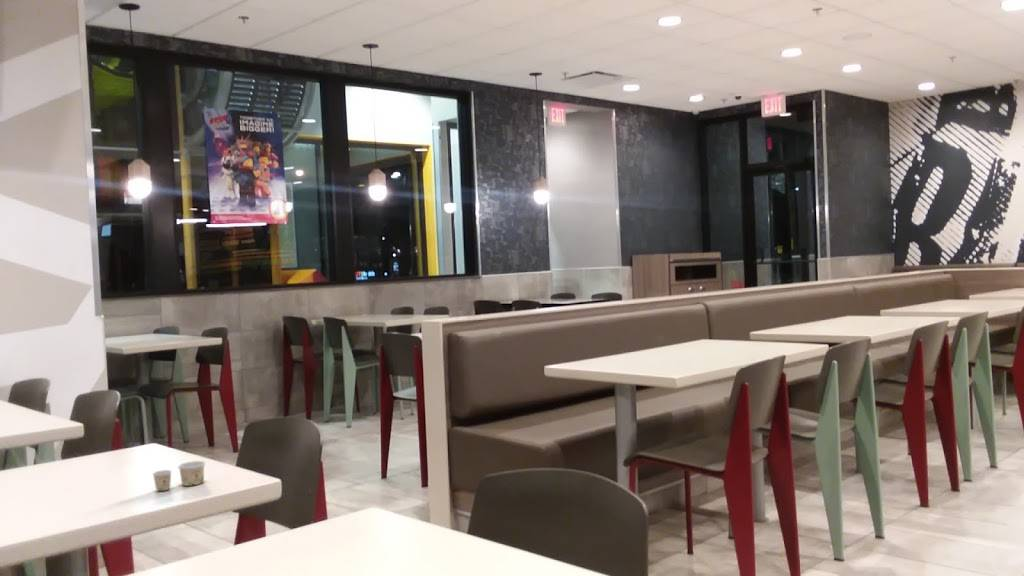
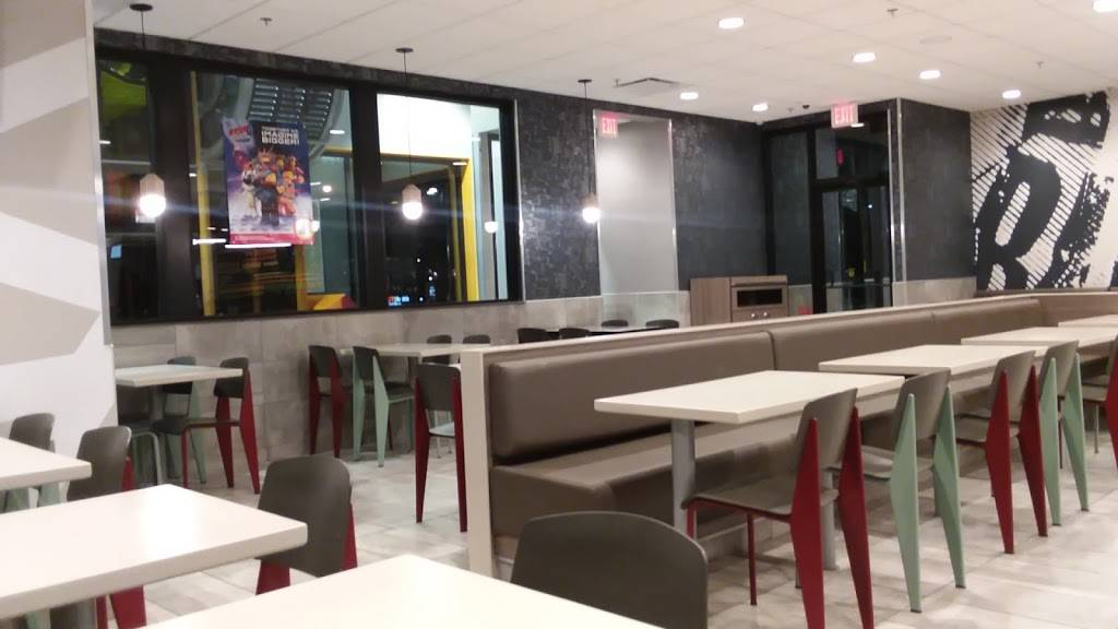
- paper cup (181, 476)
